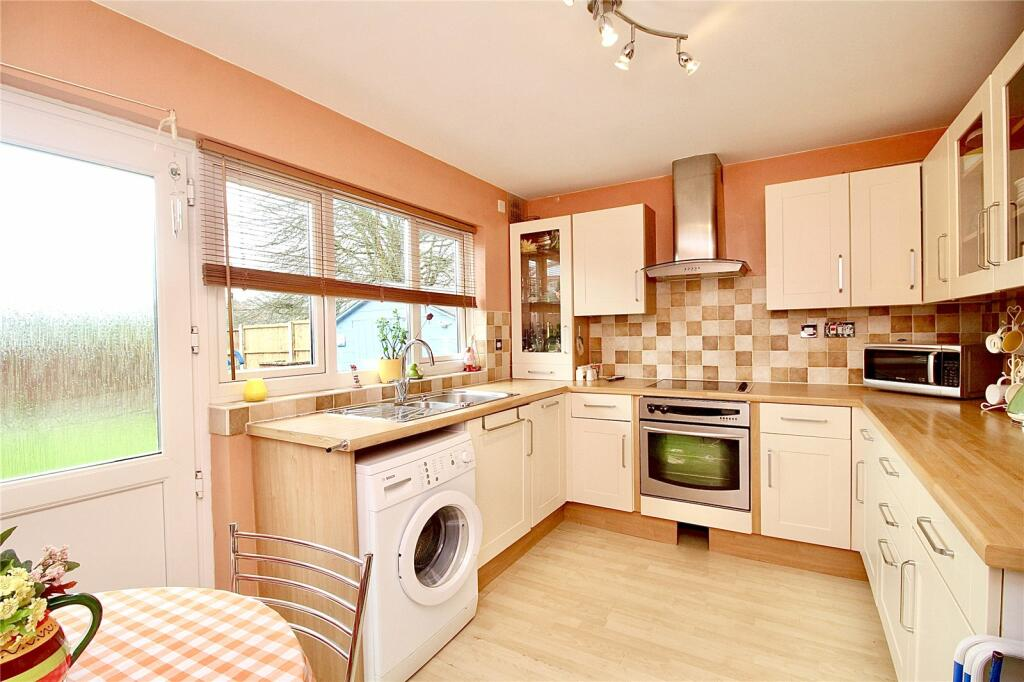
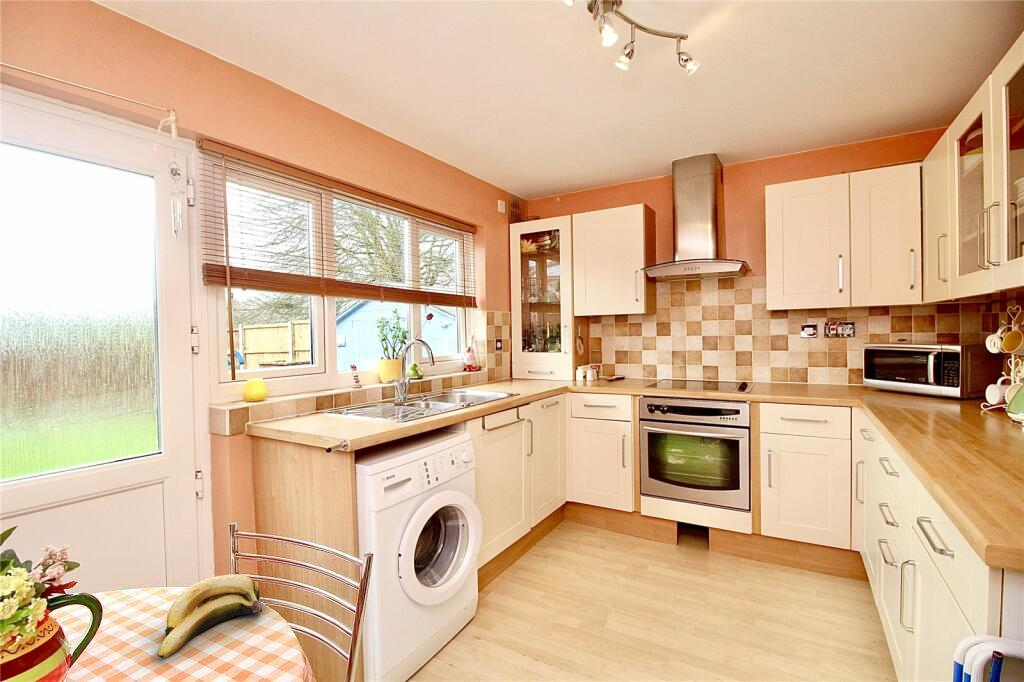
+ banana (215, 605)
